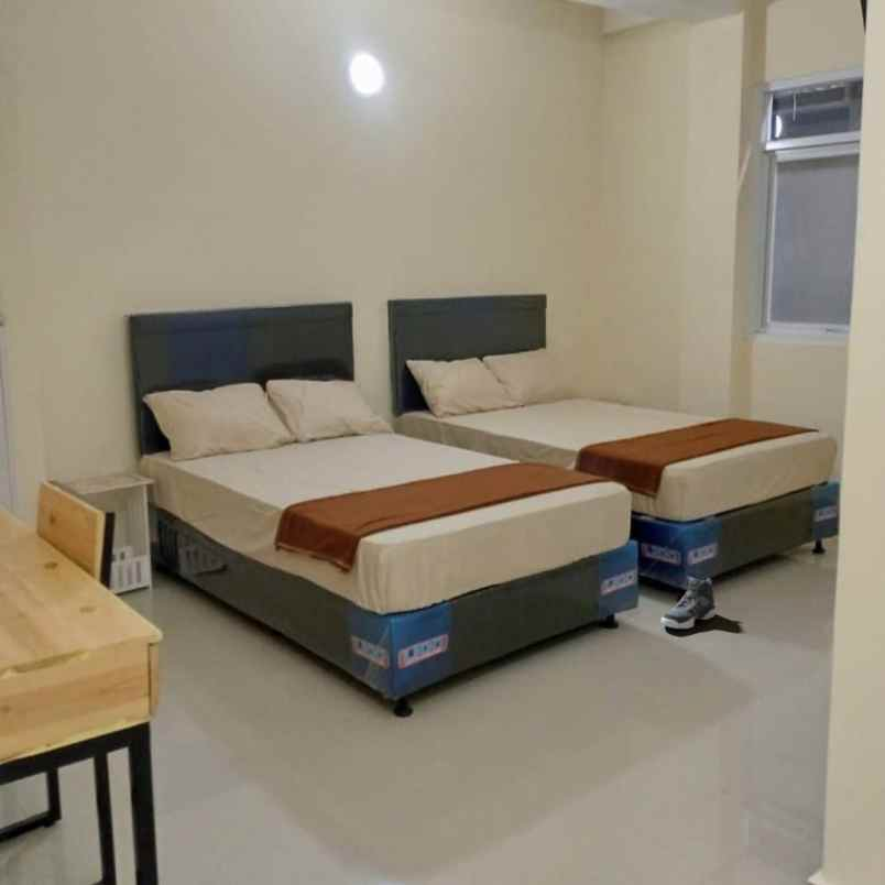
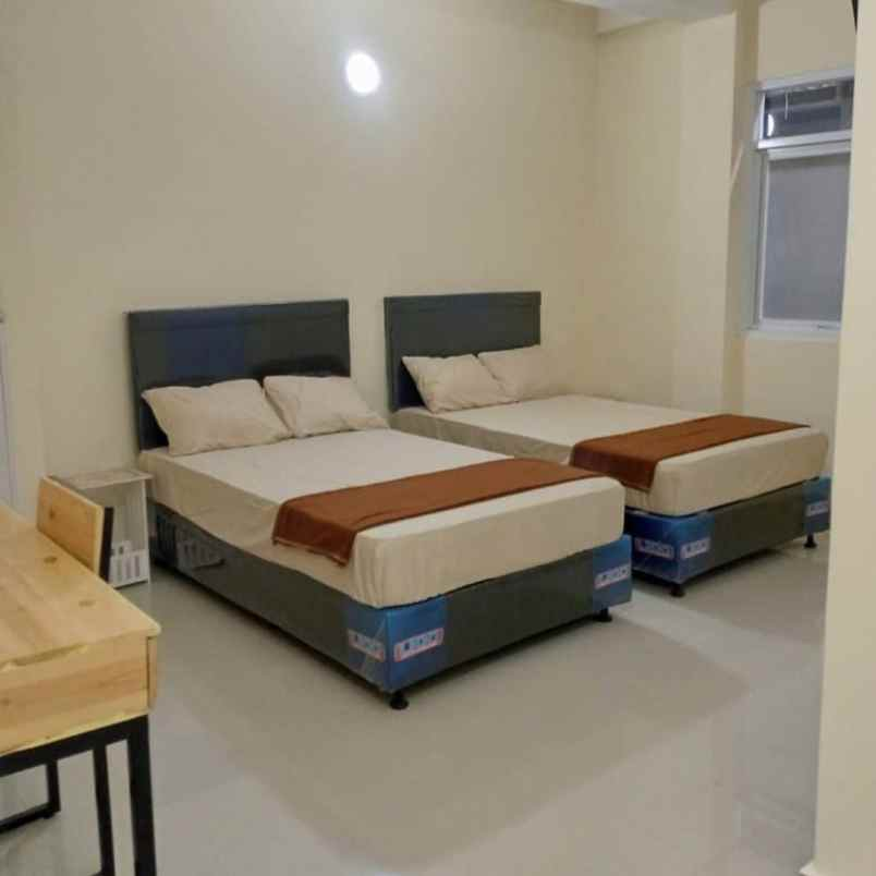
- sneaker (688, 600)
